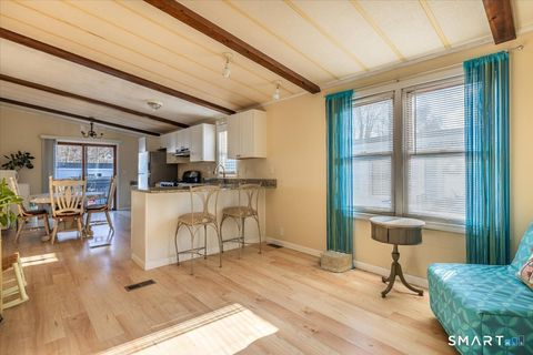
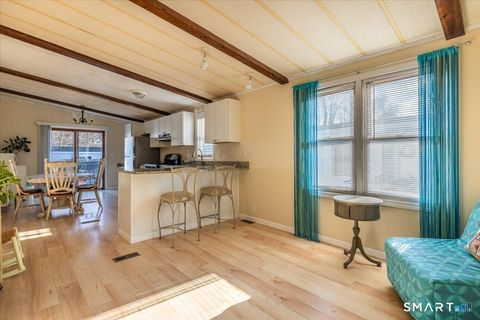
- woven basket (335, 260)
